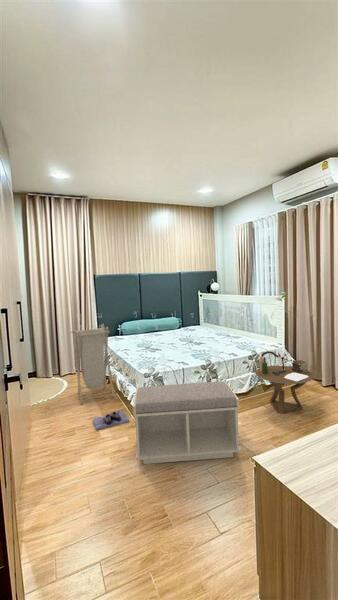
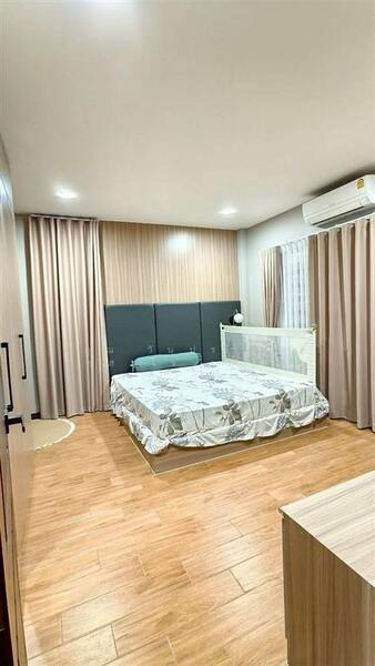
- side table (280, 380)
- bench (185, 419)
- shoe (110, 415)
- laundry hamper (92, 361)
